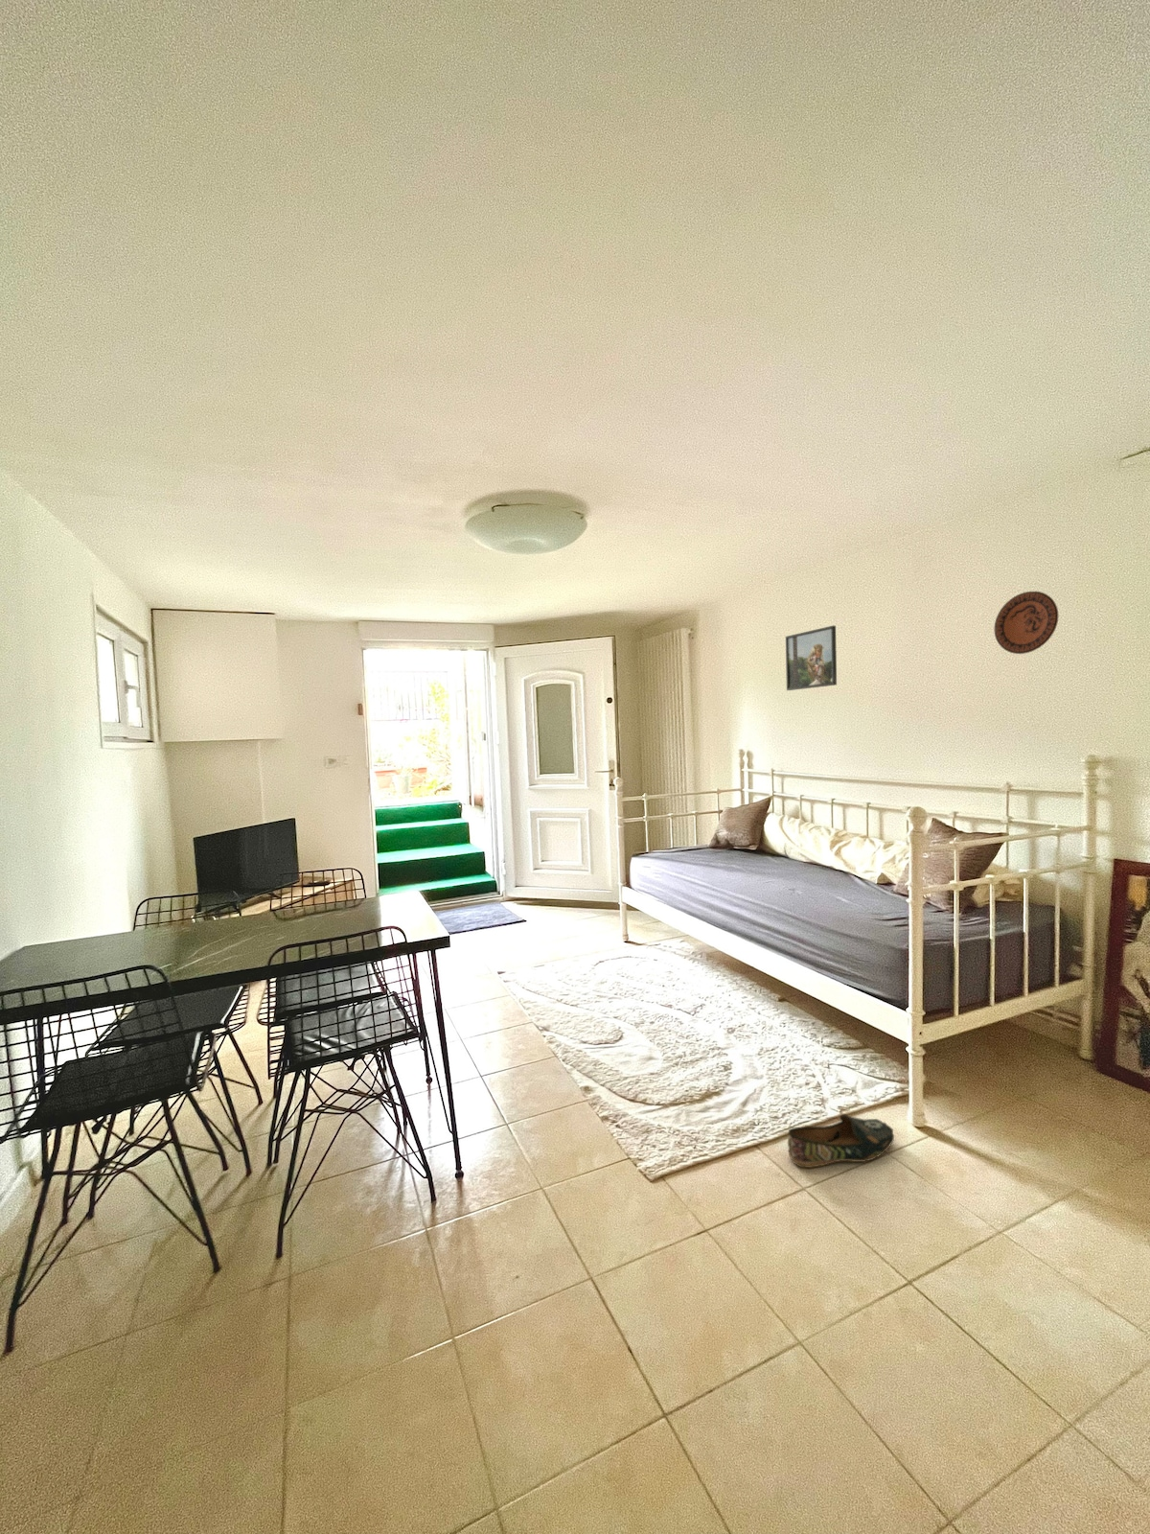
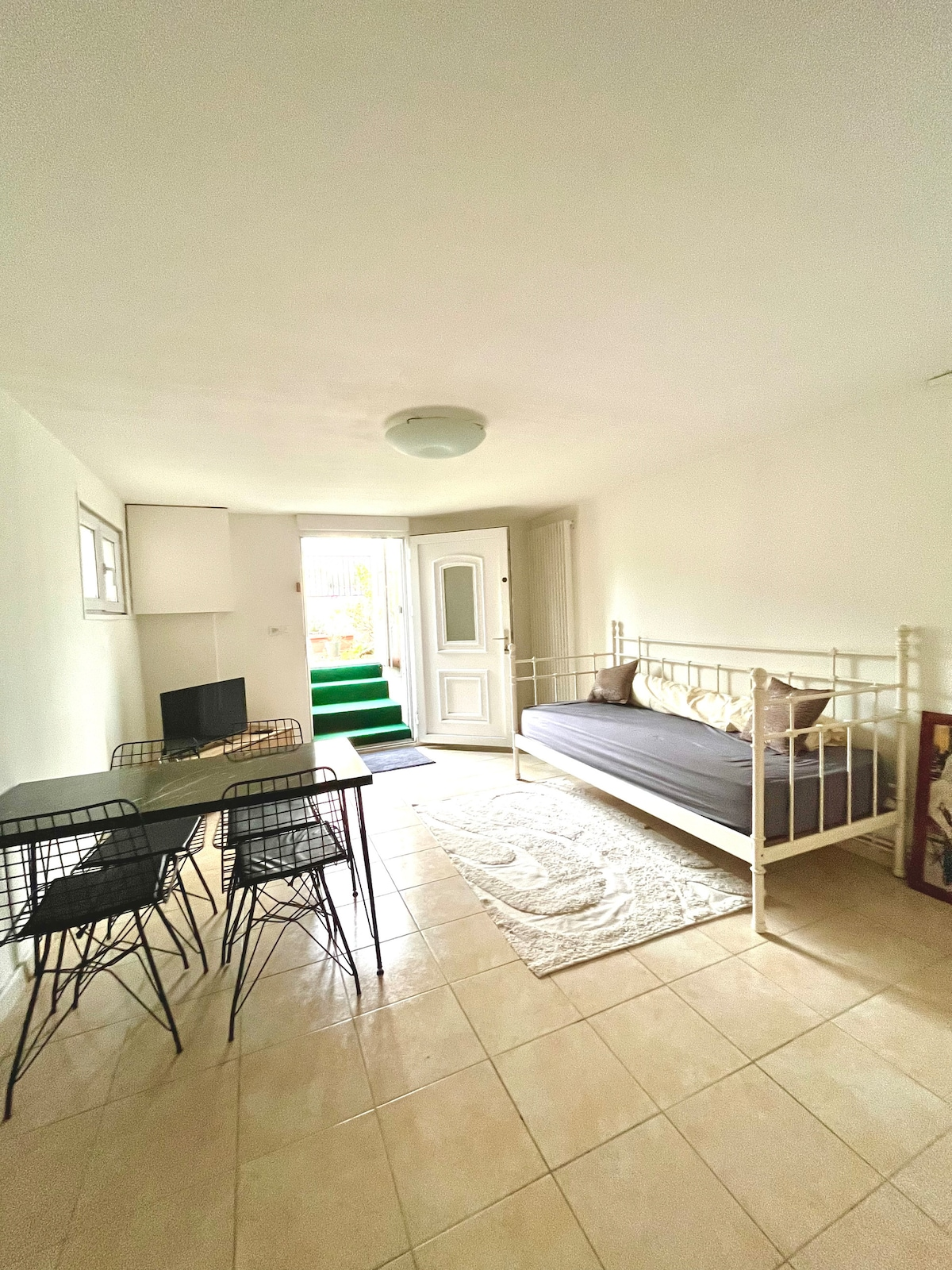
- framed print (809, 659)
- decorative plate (1026, 622)
- shoe (842, 1137)
